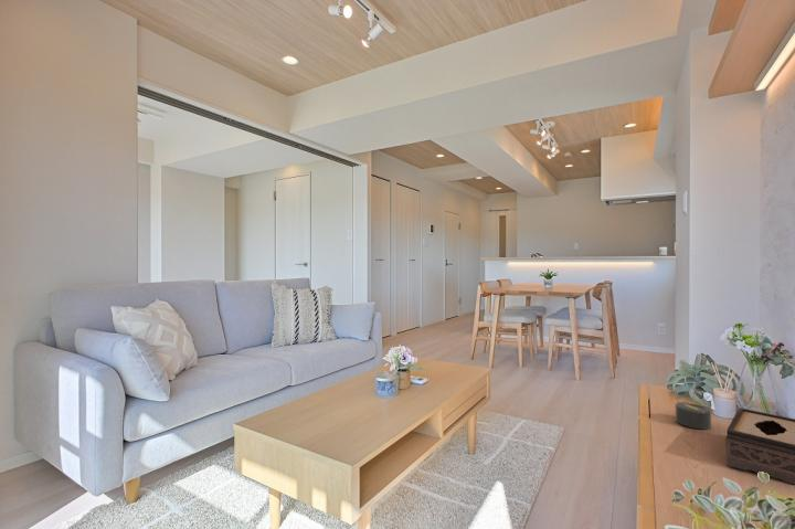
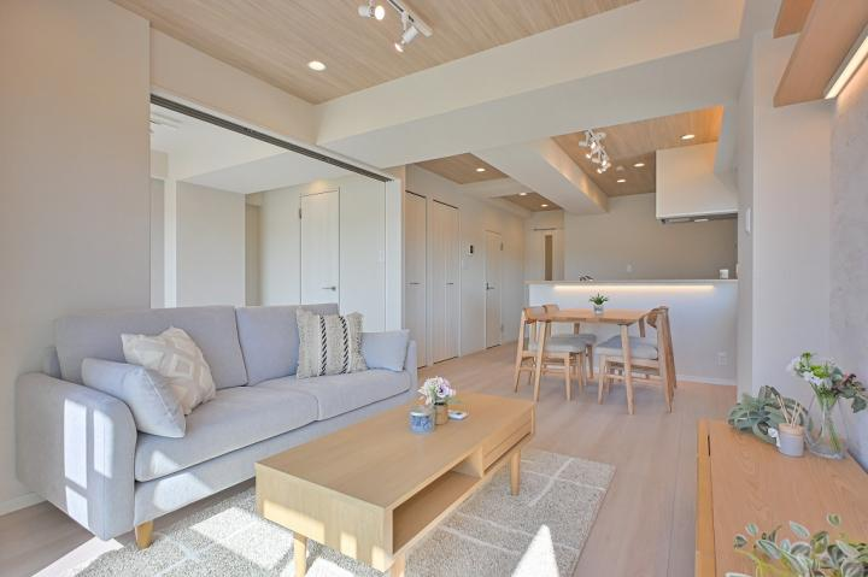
- candle (692, 403)
- tissue box (768, 443)
